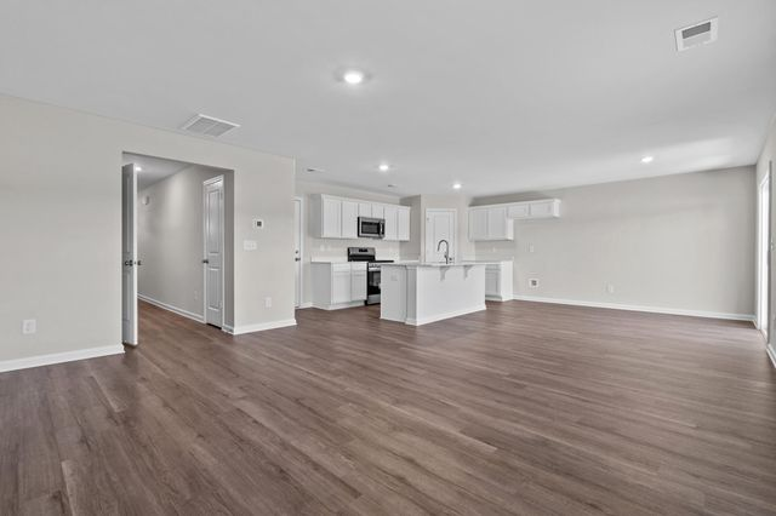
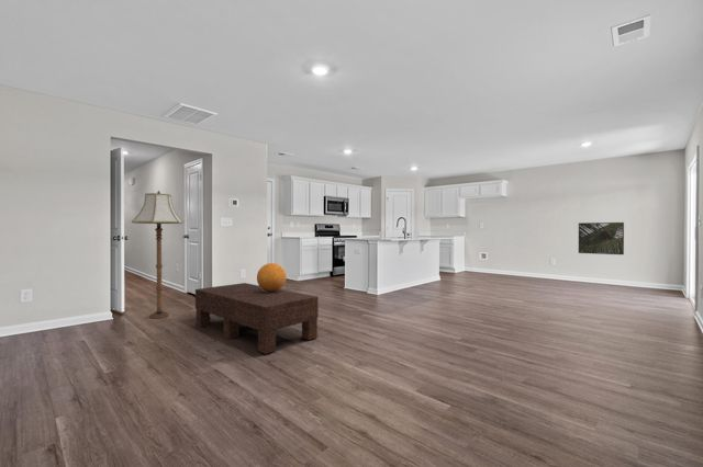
+ coffee table (253, 311)
+ decorative sphere (271, 276)
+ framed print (600, 238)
+ floor lamp (158, 253)
